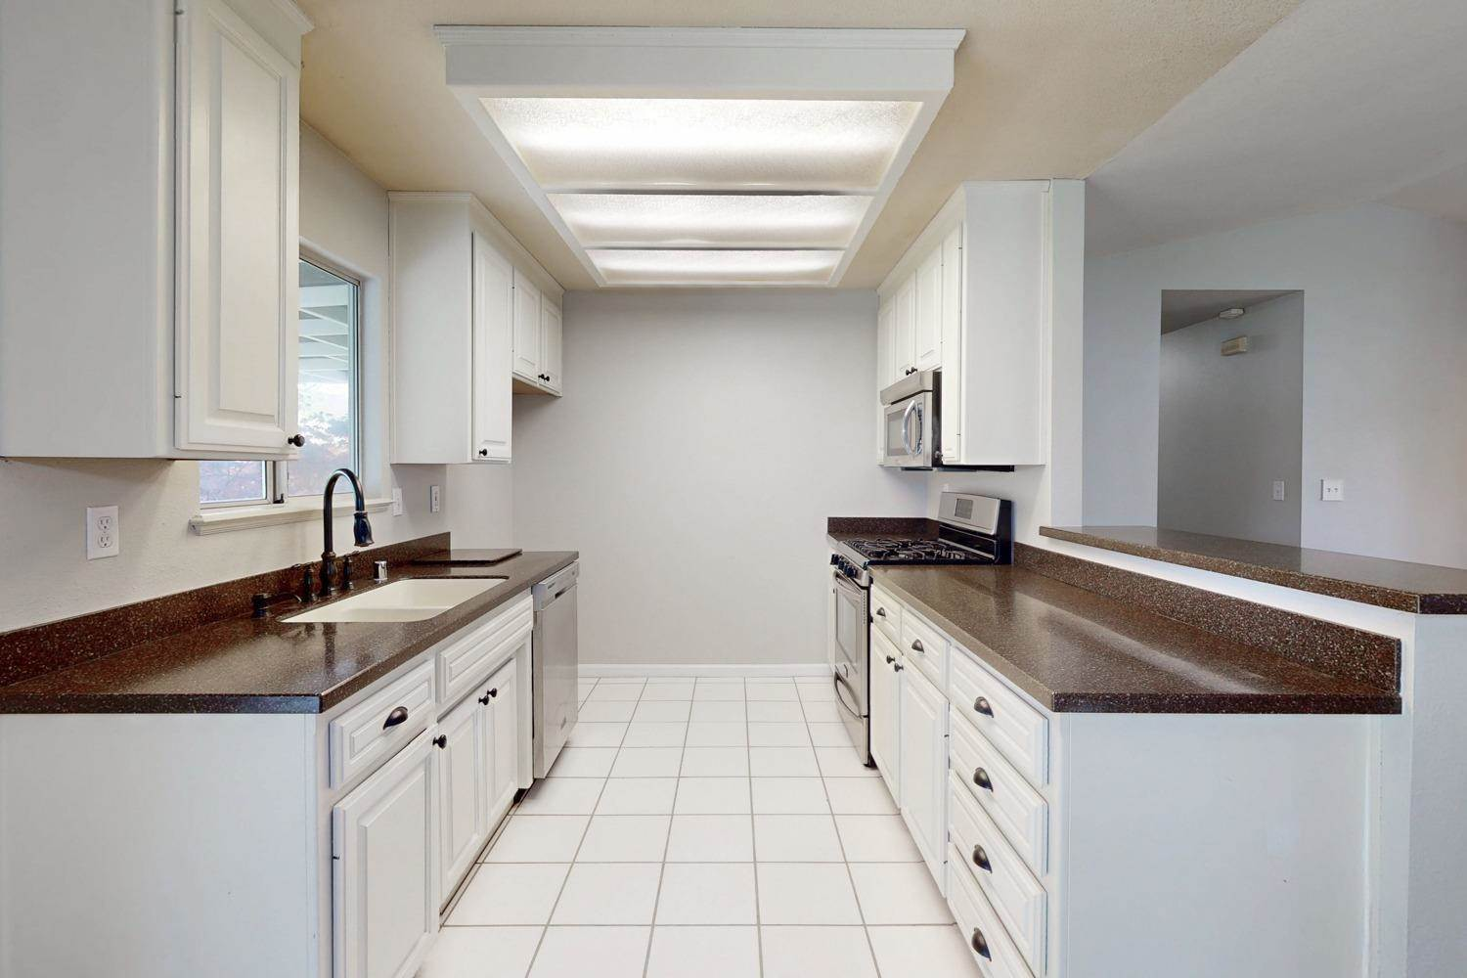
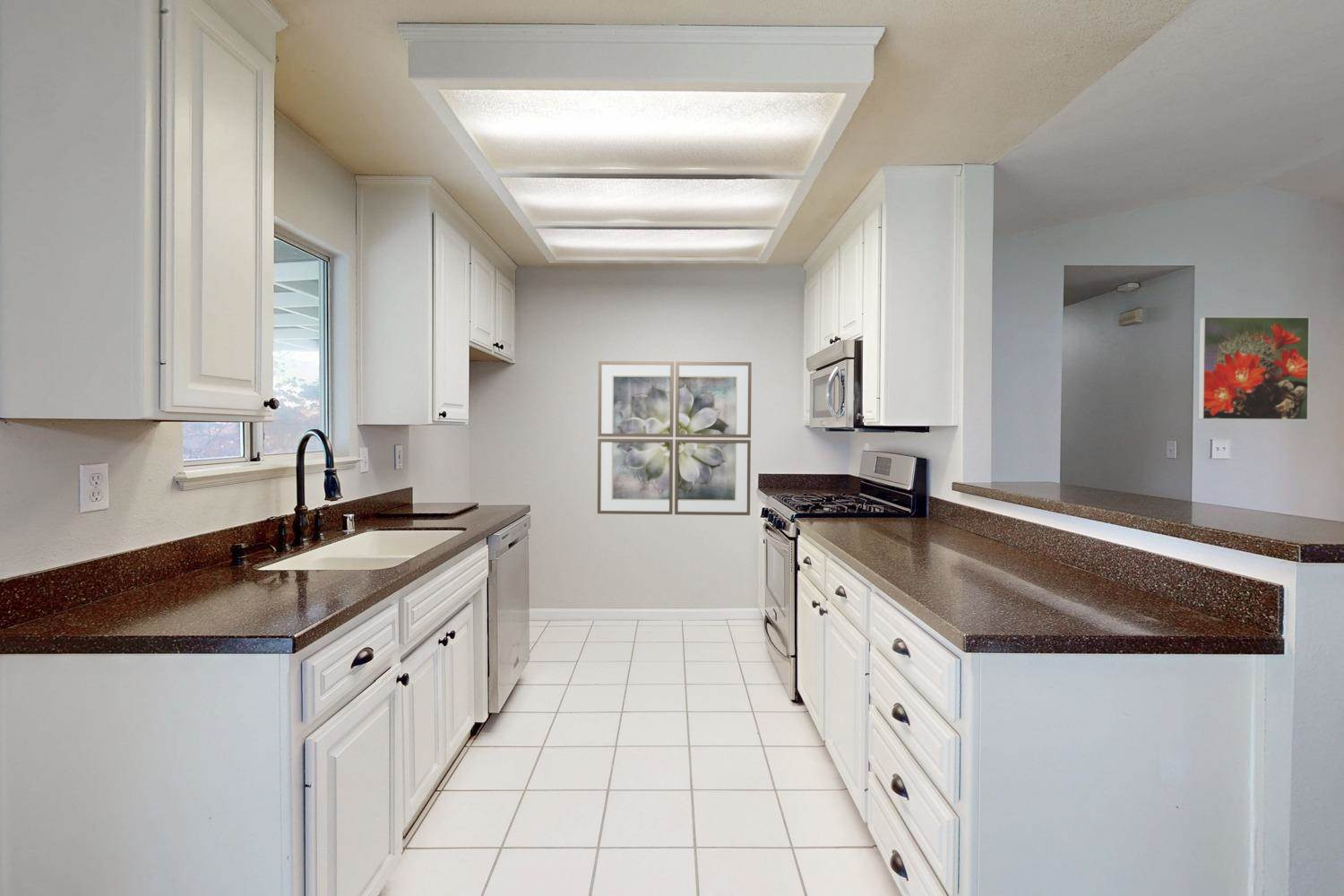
+ wall art (672, 439)
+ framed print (1254, 368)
